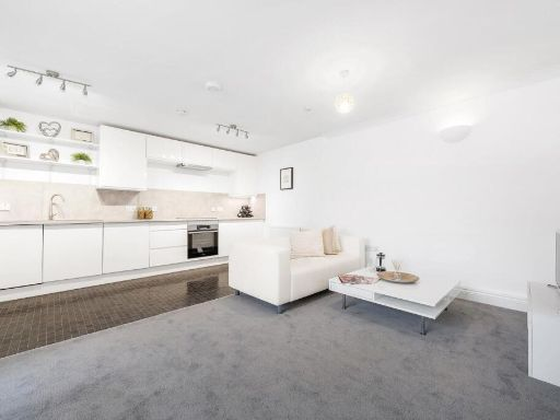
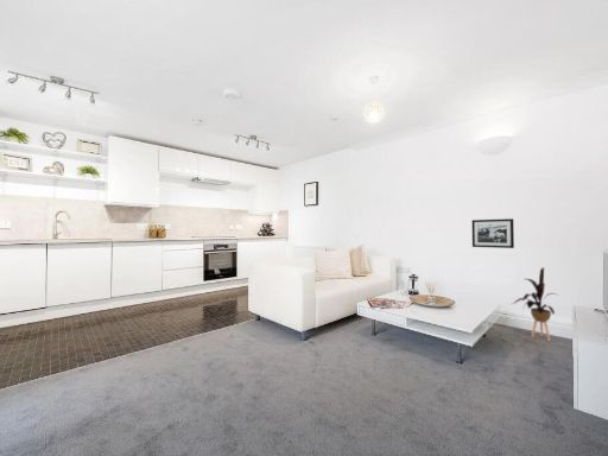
+ picture frame (492, 233)
+ house plant (534, 302)
